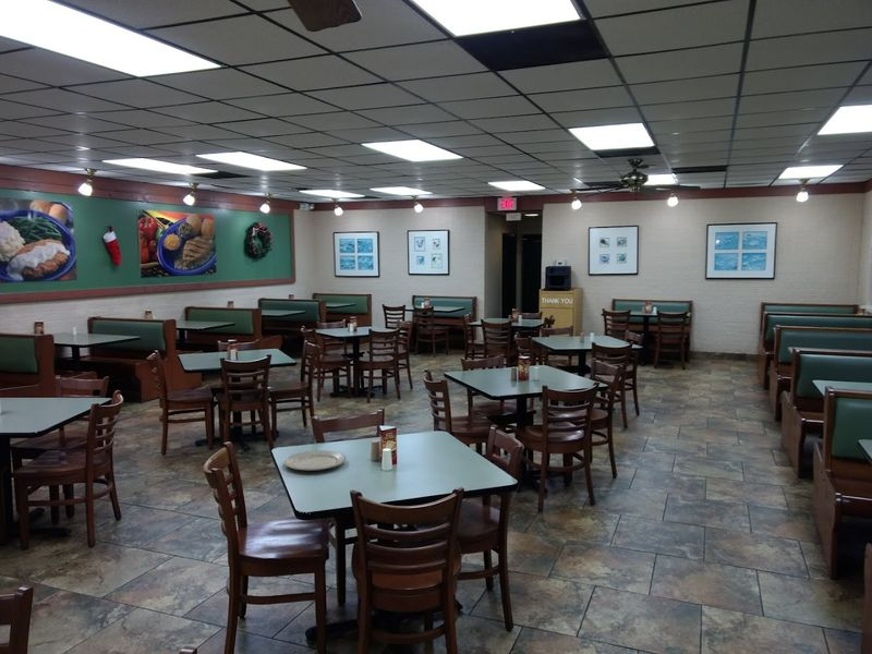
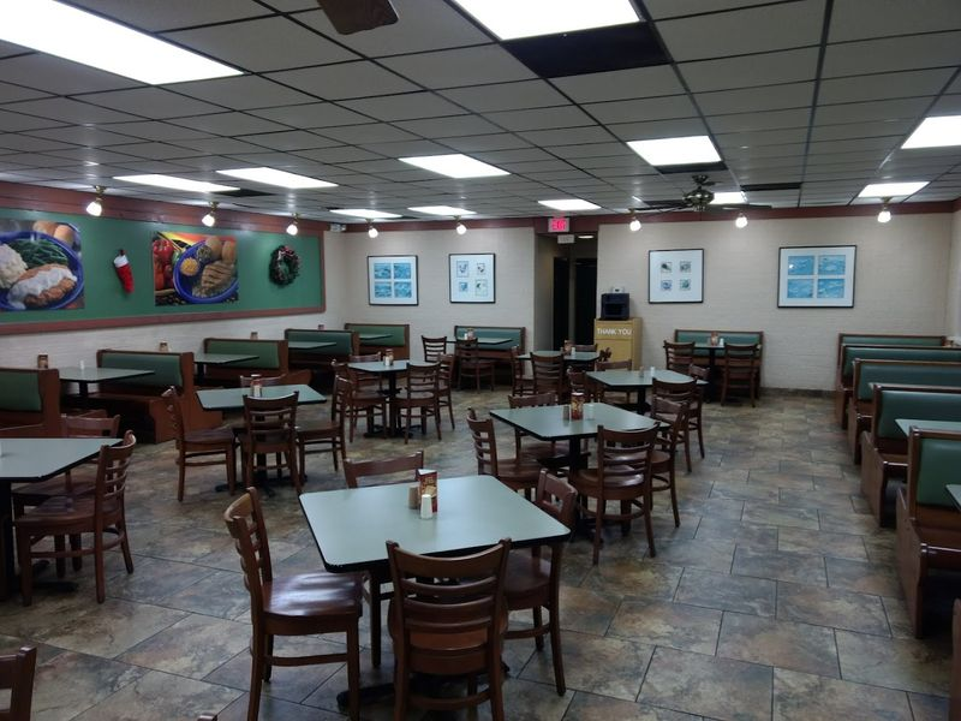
- chinaware (315, 461)
